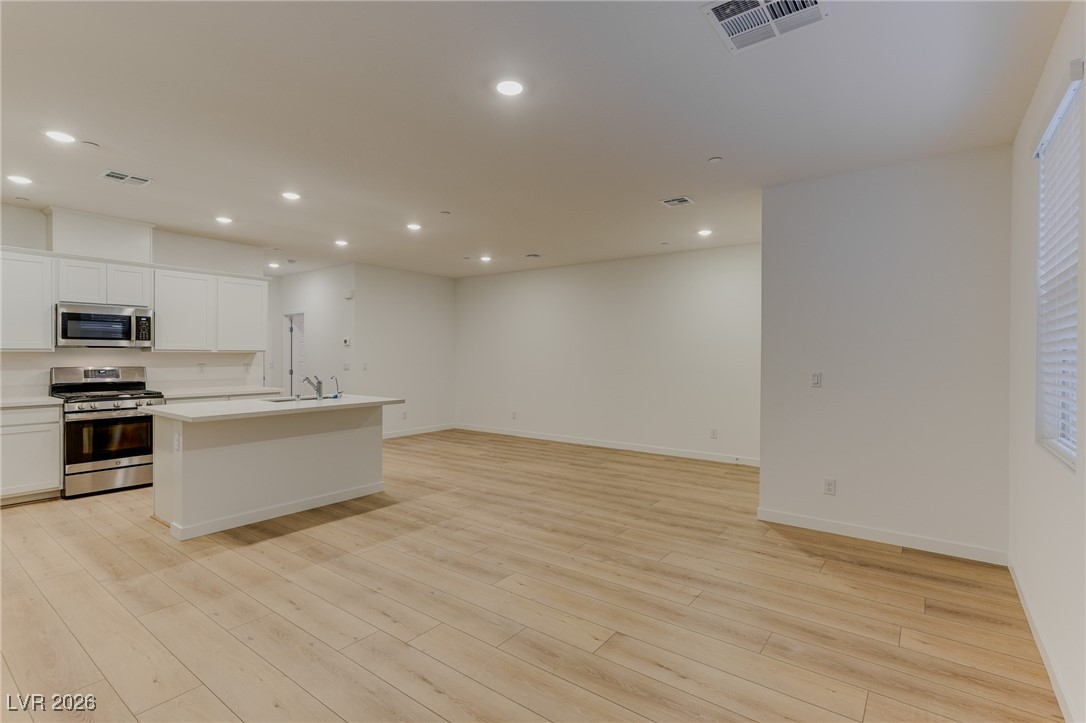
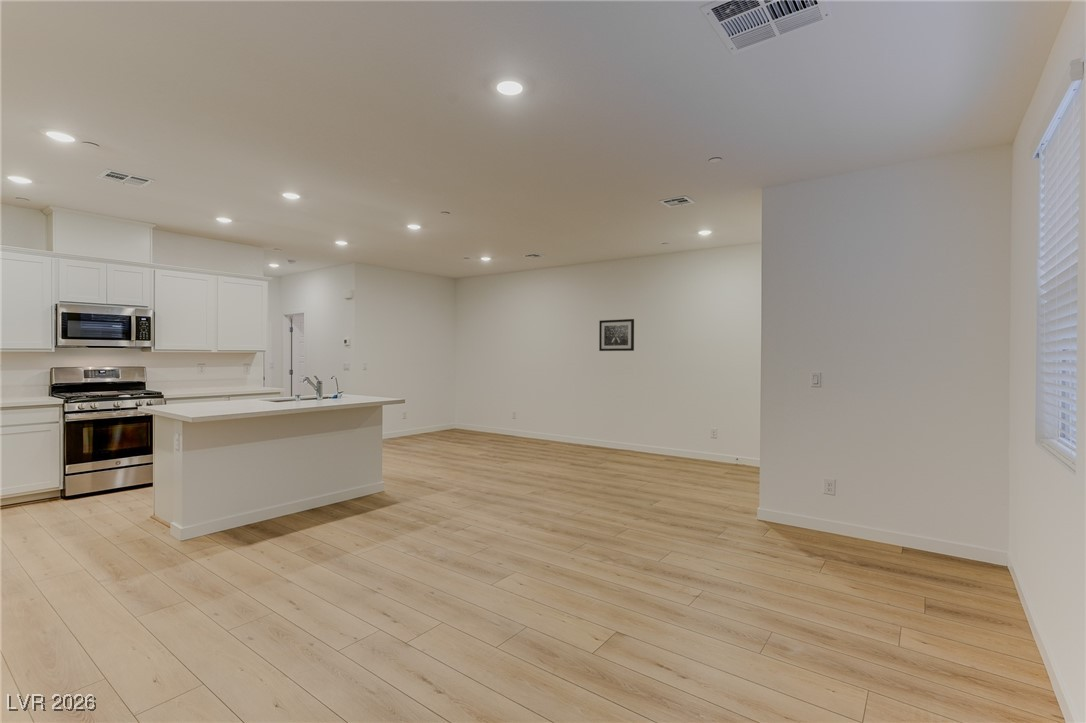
+ wall art (616, 335)
